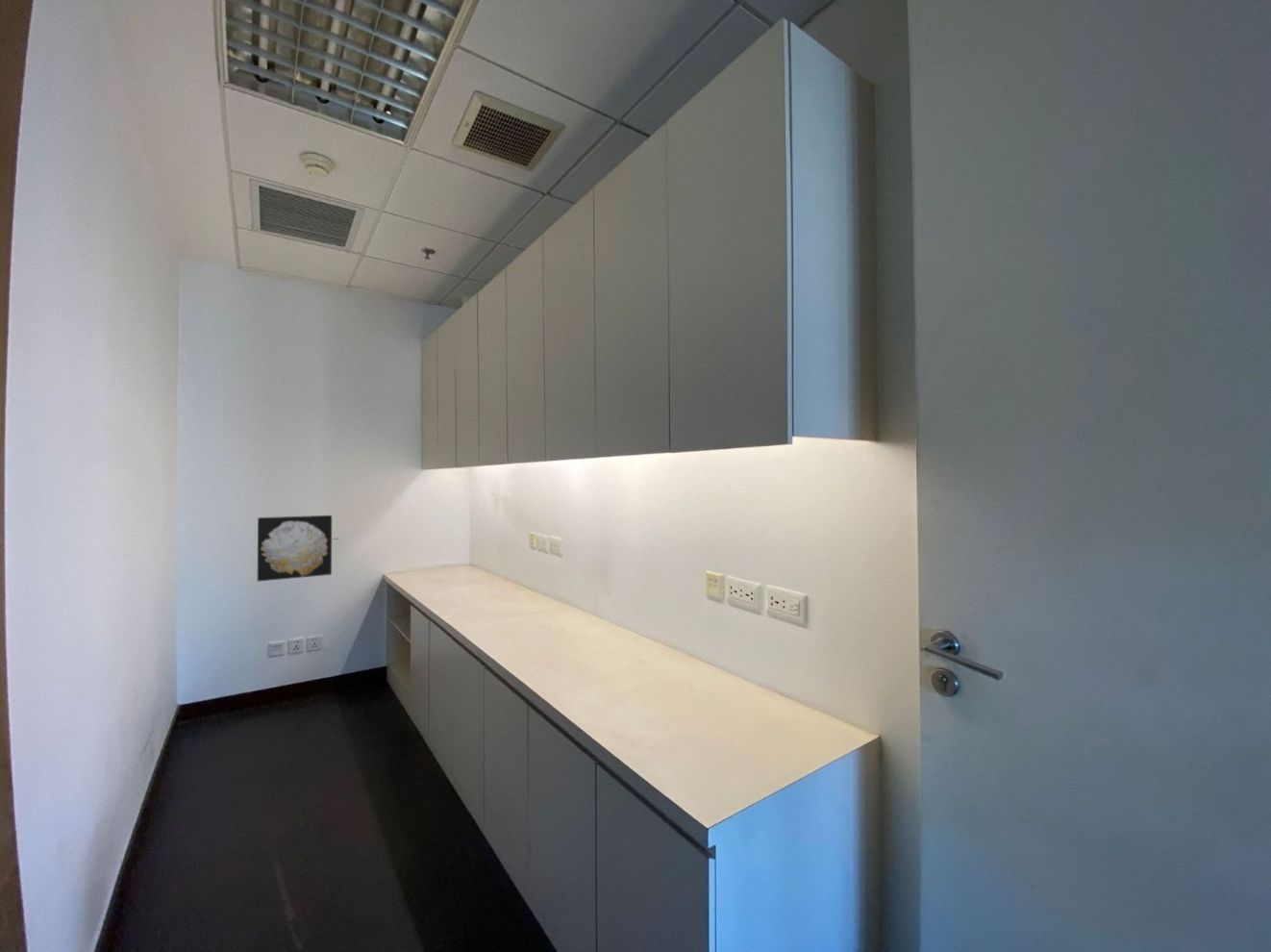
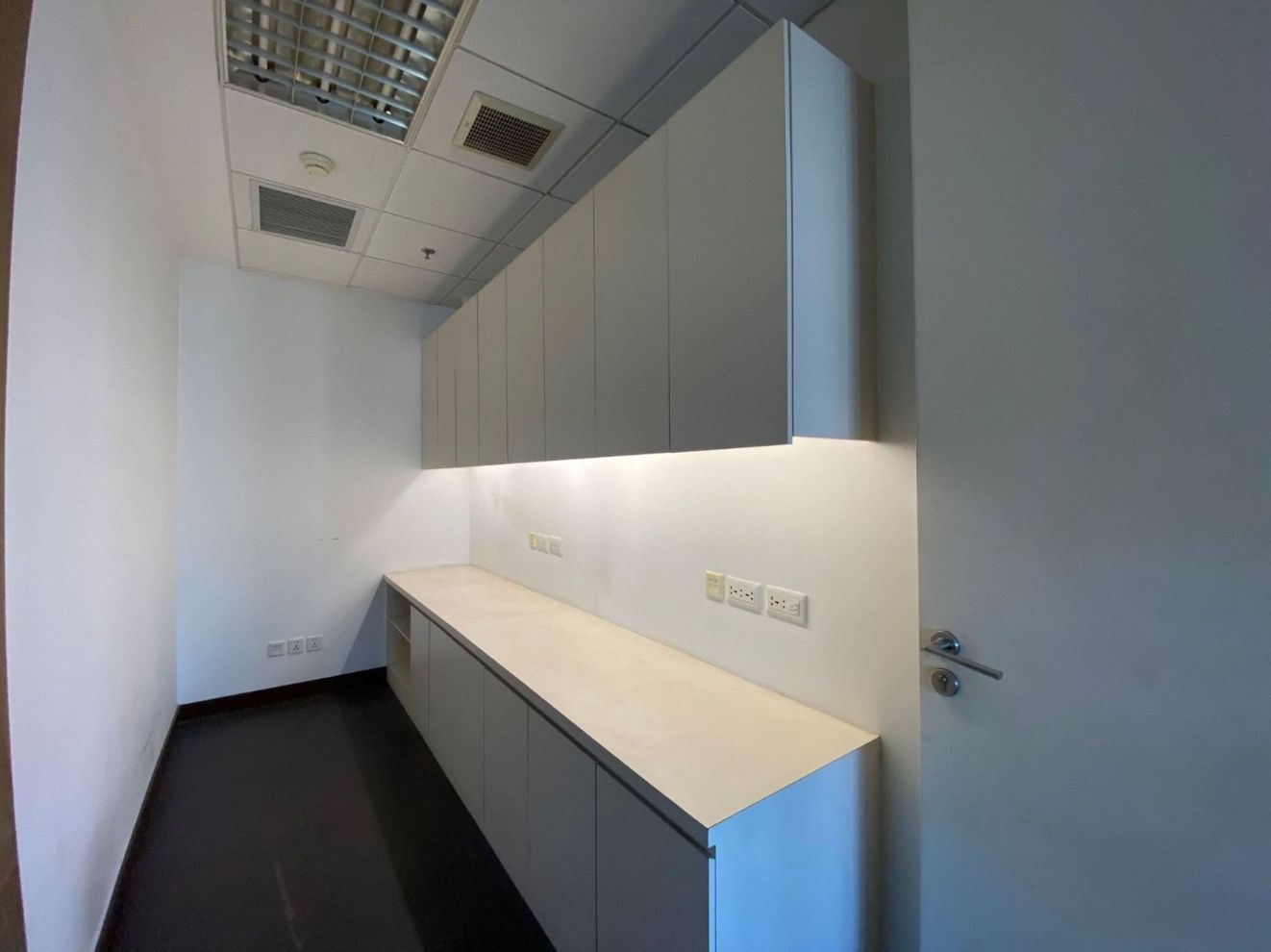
- wall art (295, 546)
